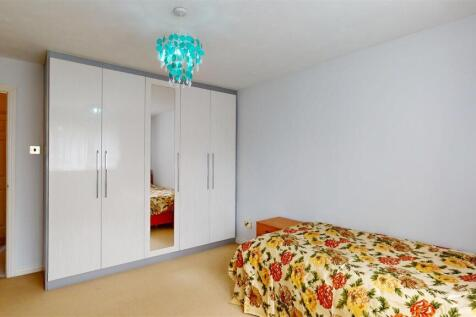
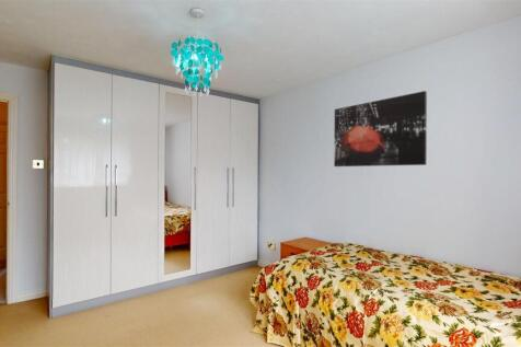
+ wall art (374, 134)
